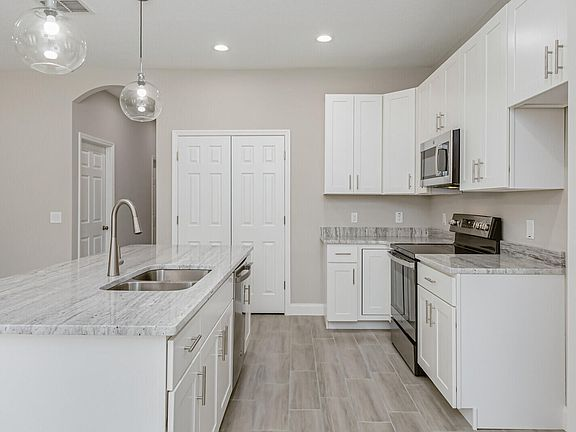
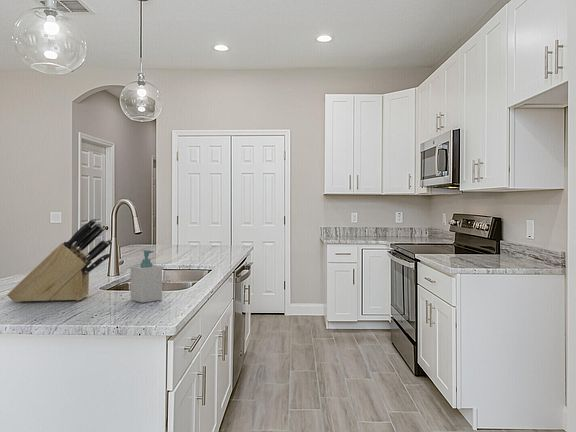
+ knife block (62, 258)
+ soap bottle (146, 274)
